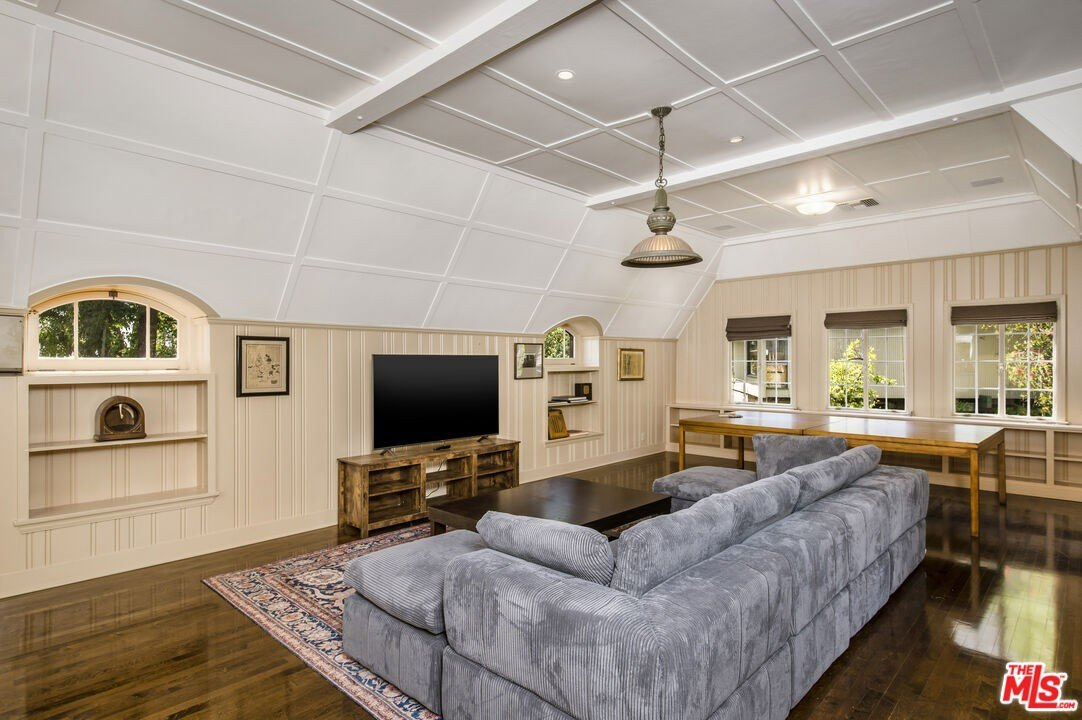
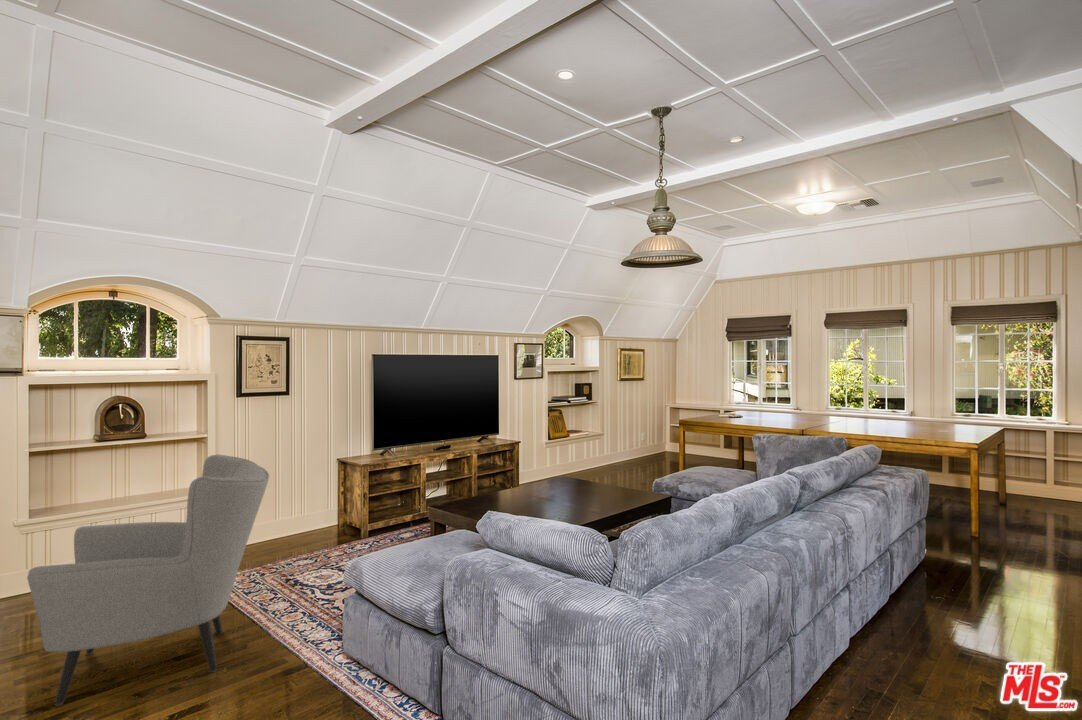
+ chair (168, 563)
